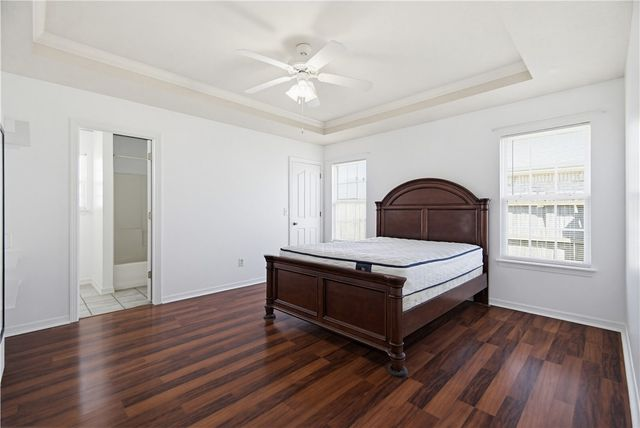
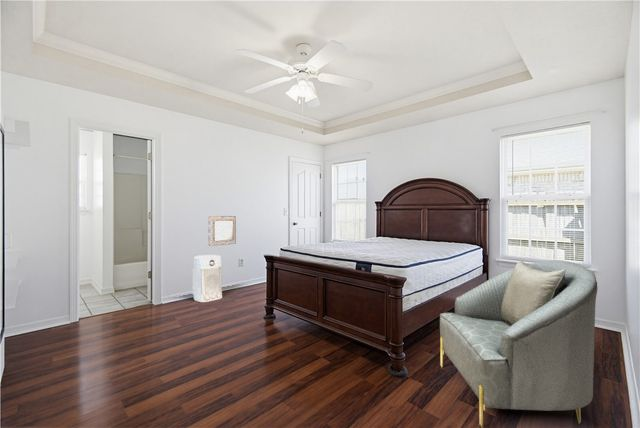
+ air purifier (206, 277)
+ home mirror (223, 230)
+ armchair (514, 327)
